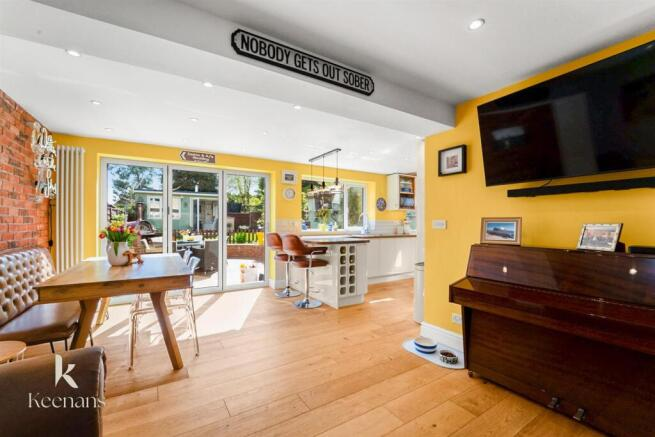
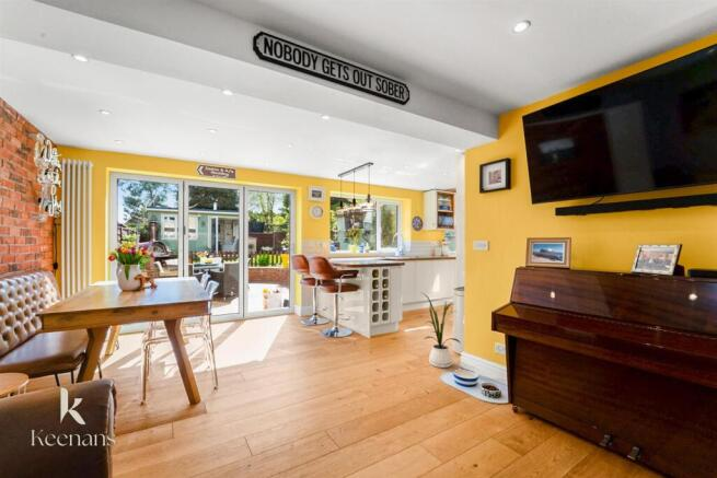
+ house plant (438, 328)
